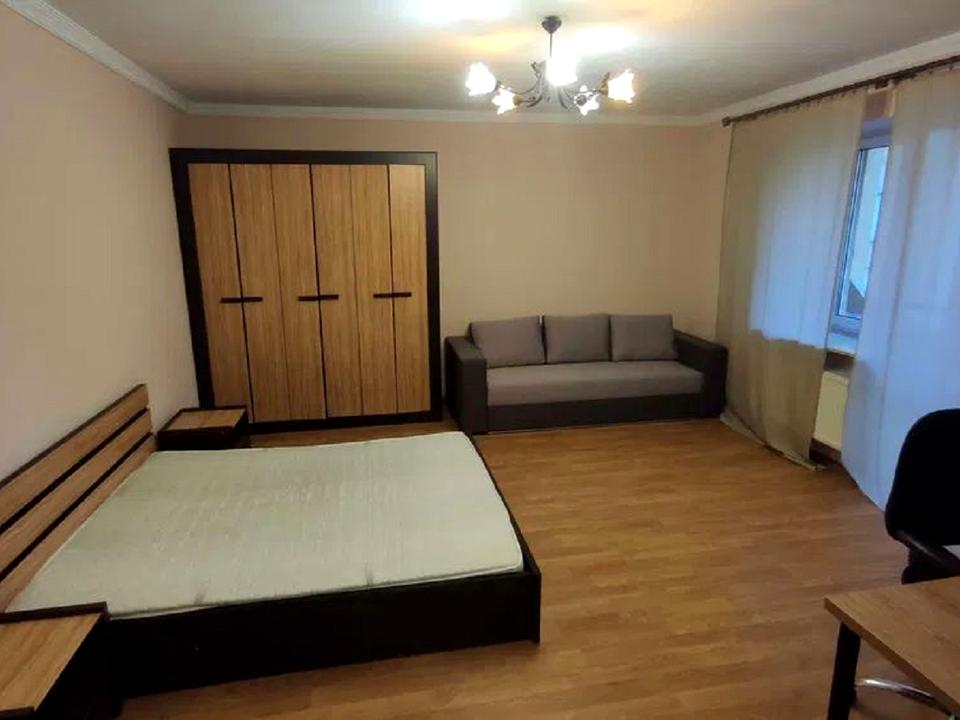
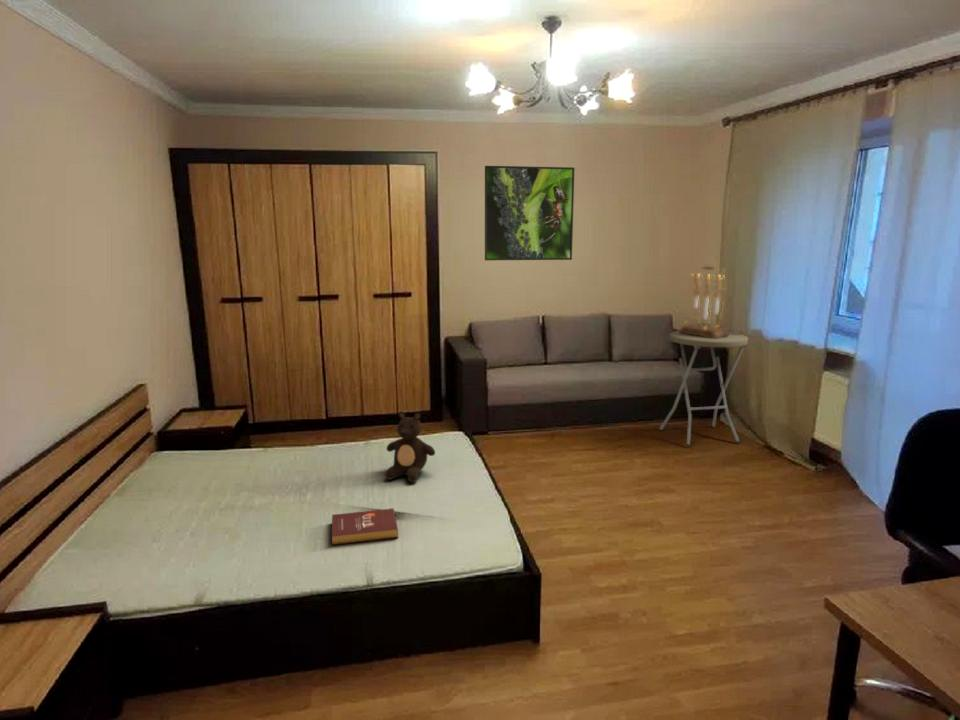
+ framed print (529, 214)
+ book (364, 525)
+ table lamp (714, 300)
+ side table (720, 386)
+ teddy bear (406, 445)
